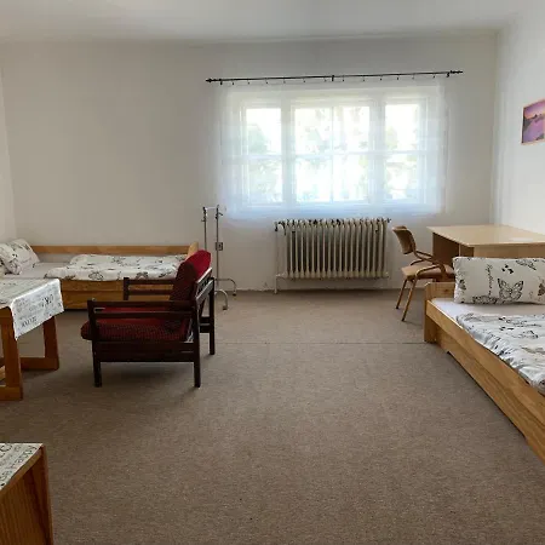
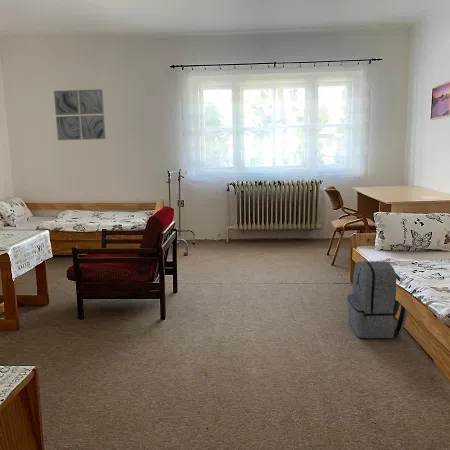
+ backpack (377, 296)
+ wall art (79, 114)
